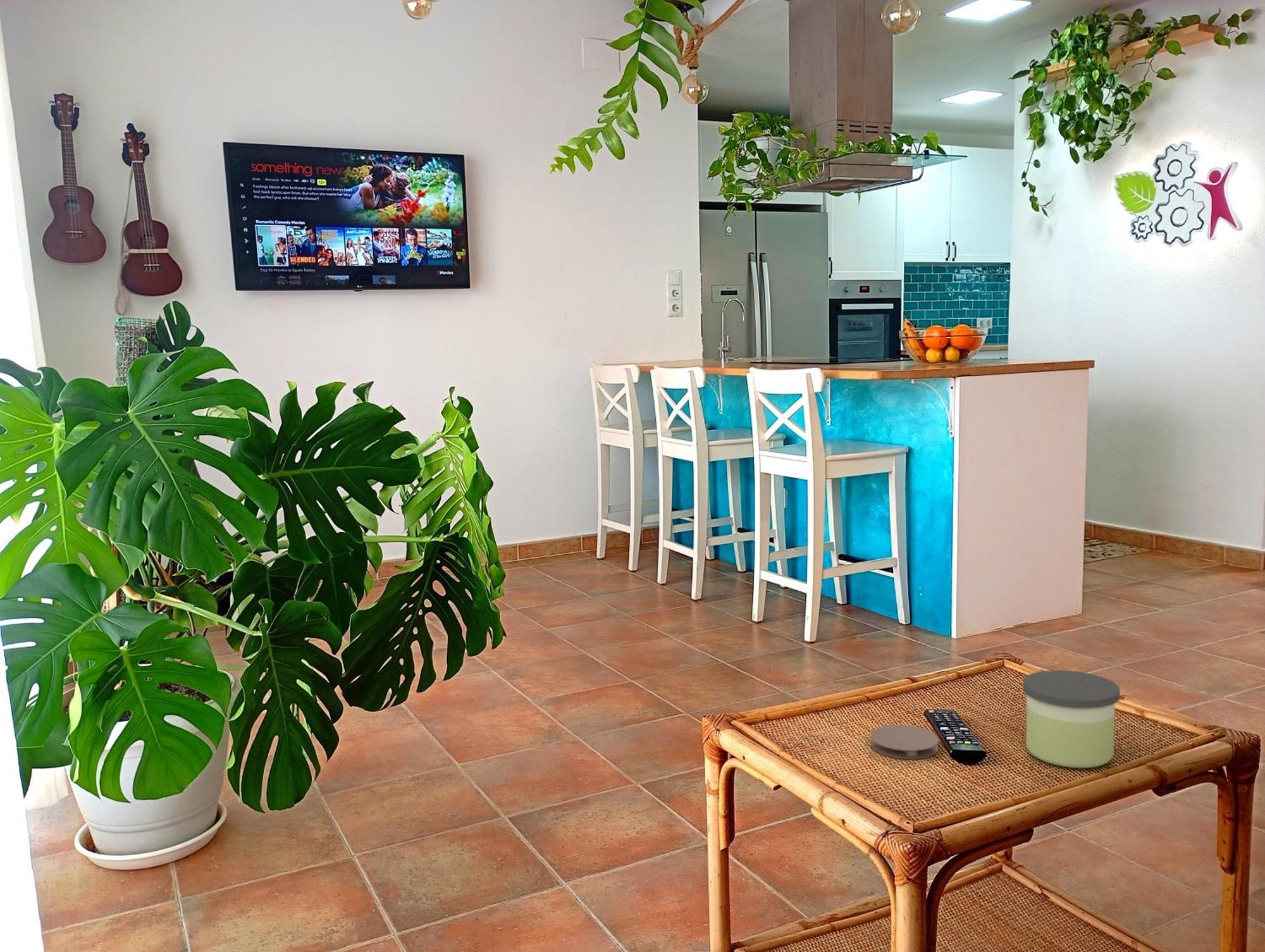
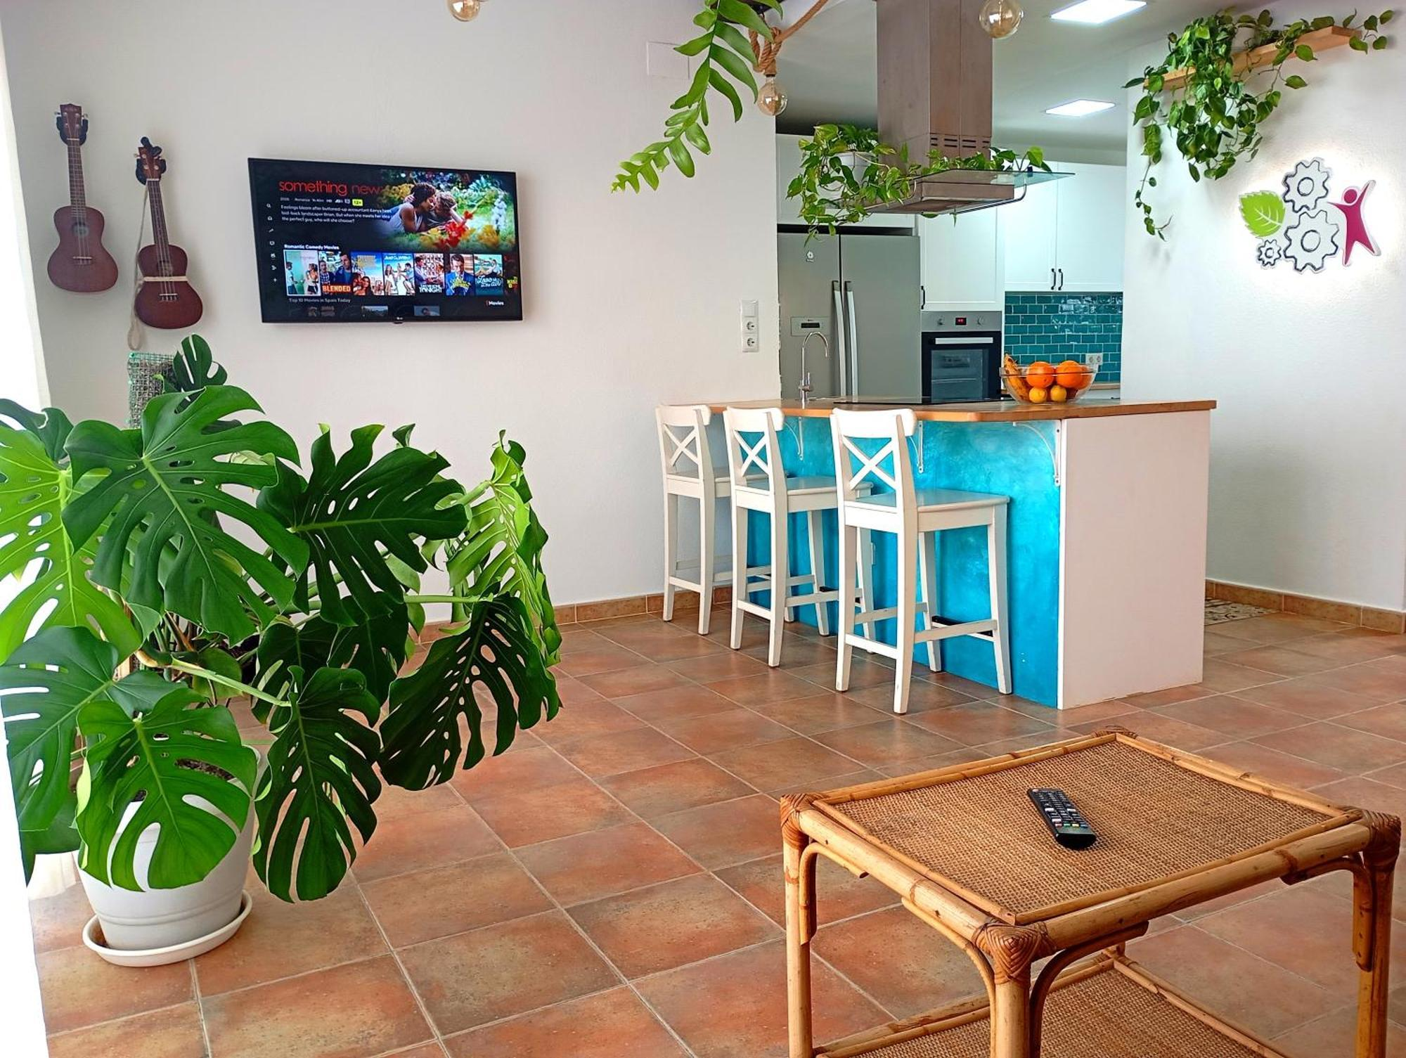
- coaster (904, 741)
- candle (1070, 719)
